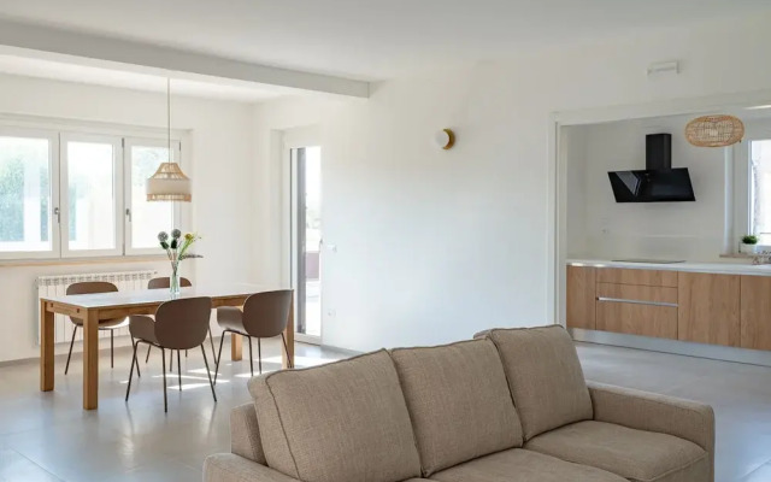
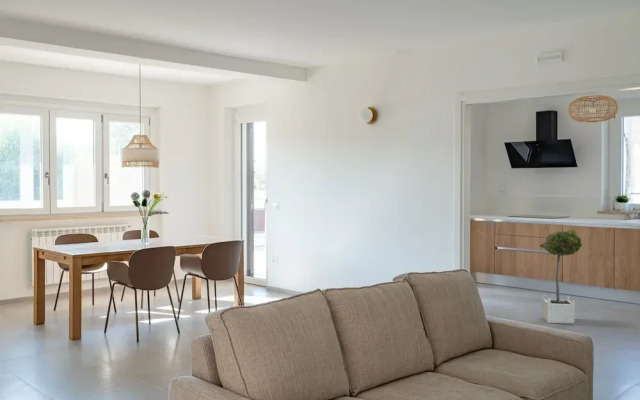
+ potted tree (558, 273)
